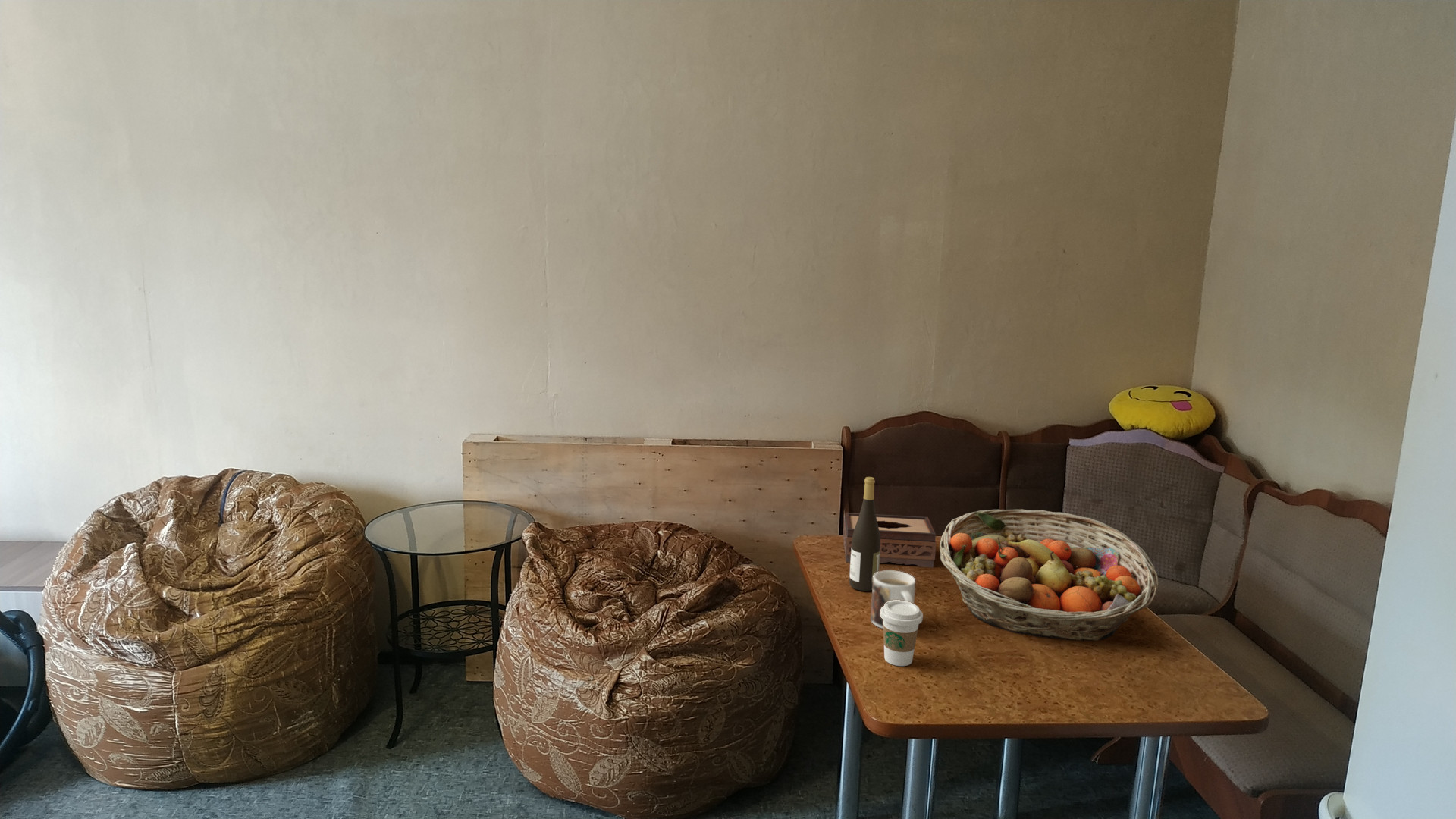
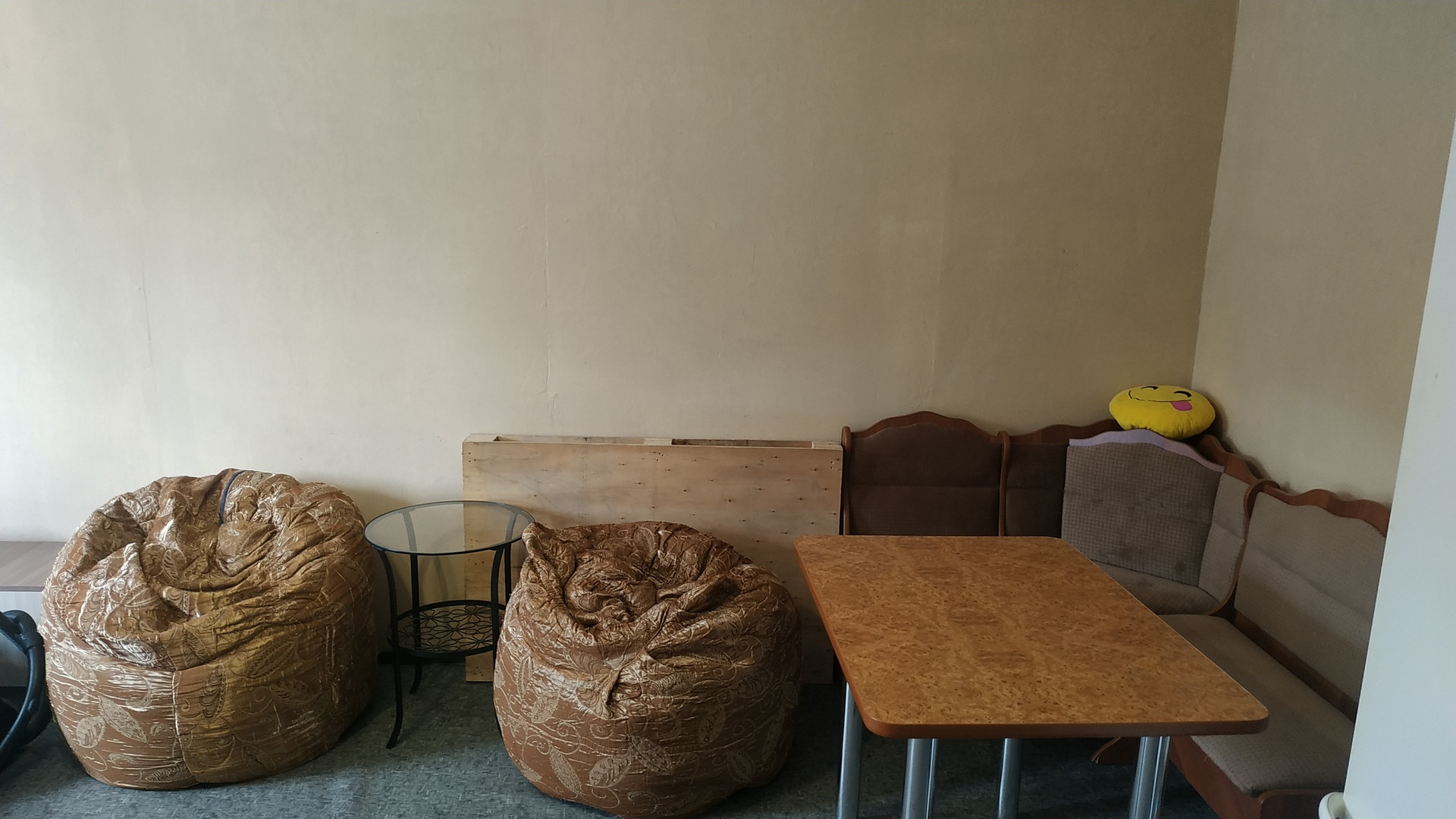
- fruit basket (1043, 572)
- tissue box (887, 538)
- coffee cup (899, 633)
- mug (893, 600)
- wine bottle (866, 532)
